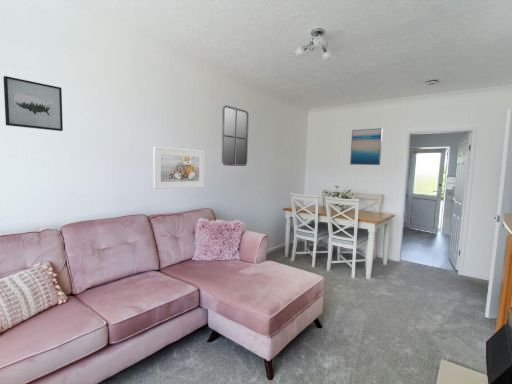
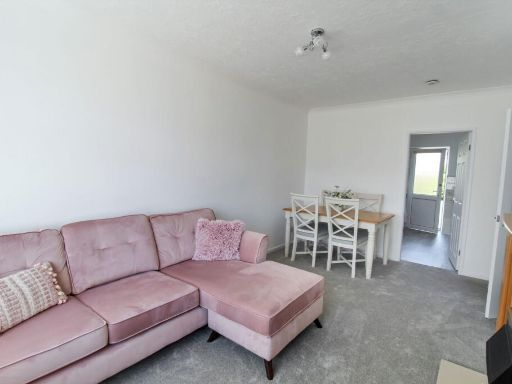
- wall art (365, 147)
- wall art (34, 105)
- home mirror (235, 137)
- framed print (180, 168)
